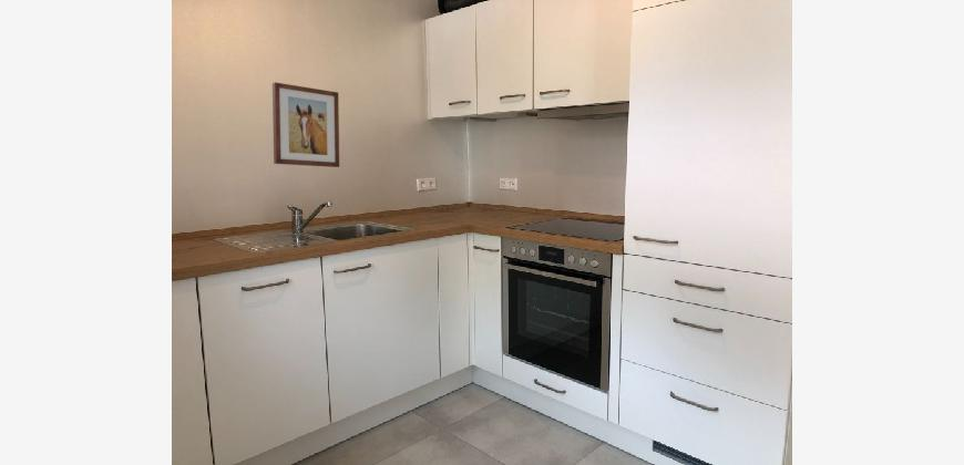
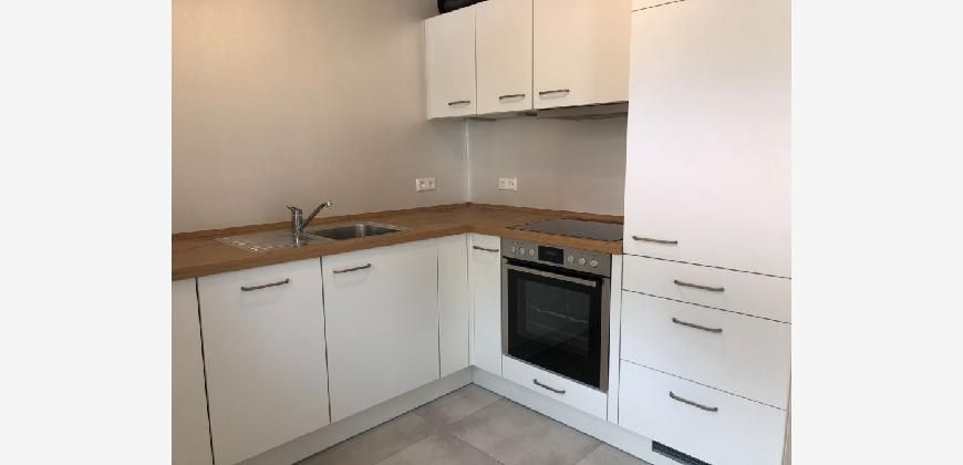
- wall art (307, 126)
